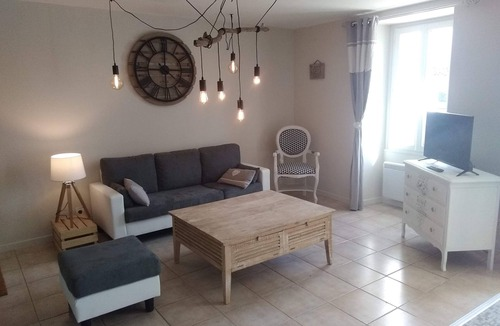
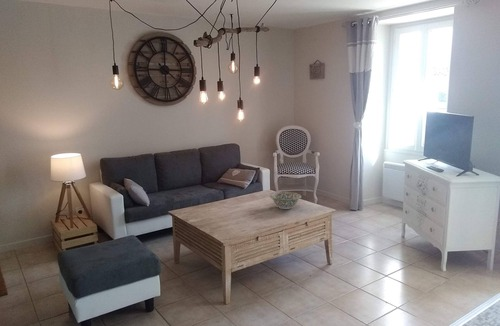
+ decorative bowl (285, 201)
